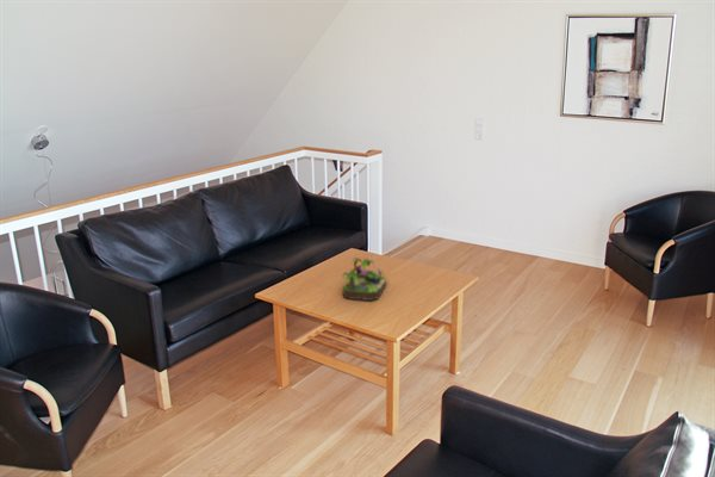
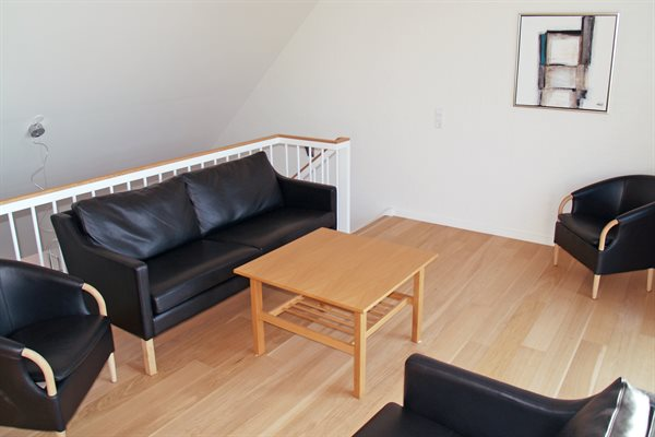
- plant (362, 274)
